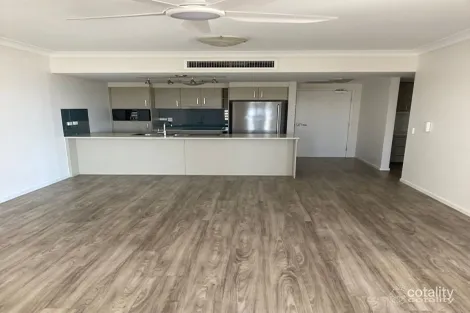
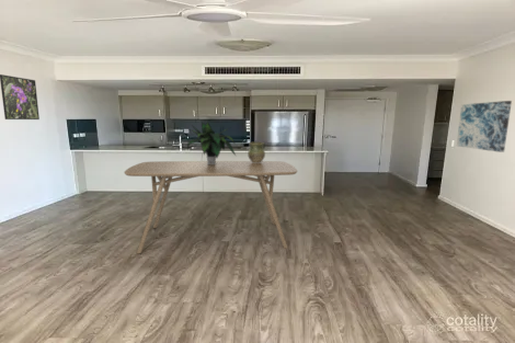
+ potted plant (208, 142)
+ ceramic jug (256, 152)
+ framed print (21, 99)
+ wall art (480, 126)
+ dining table (215, 175)
